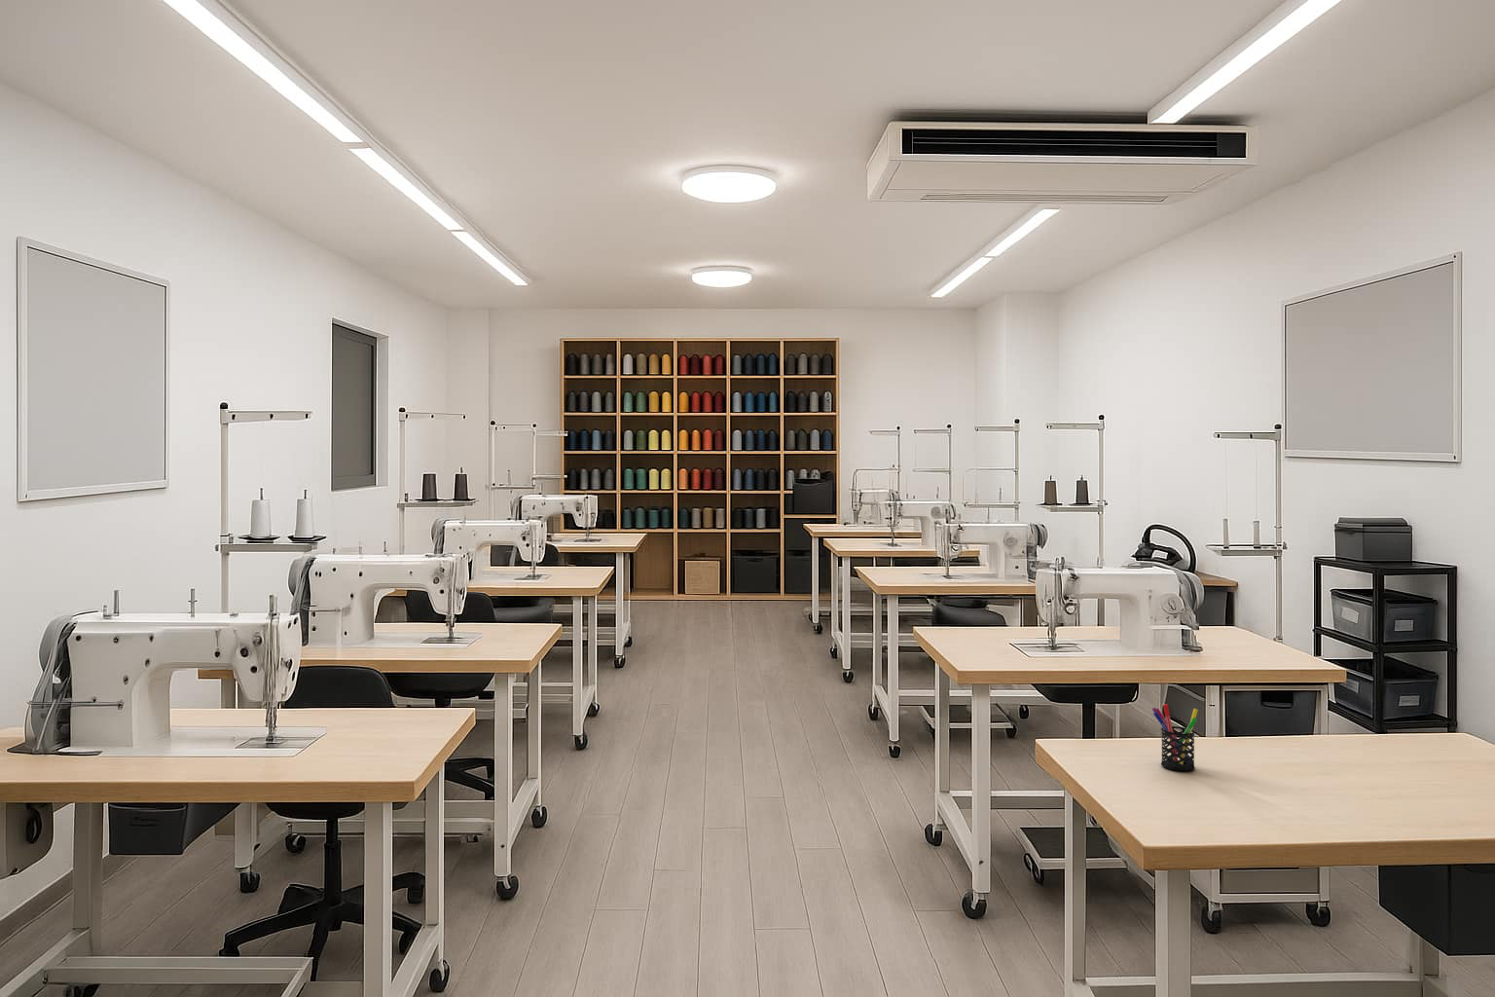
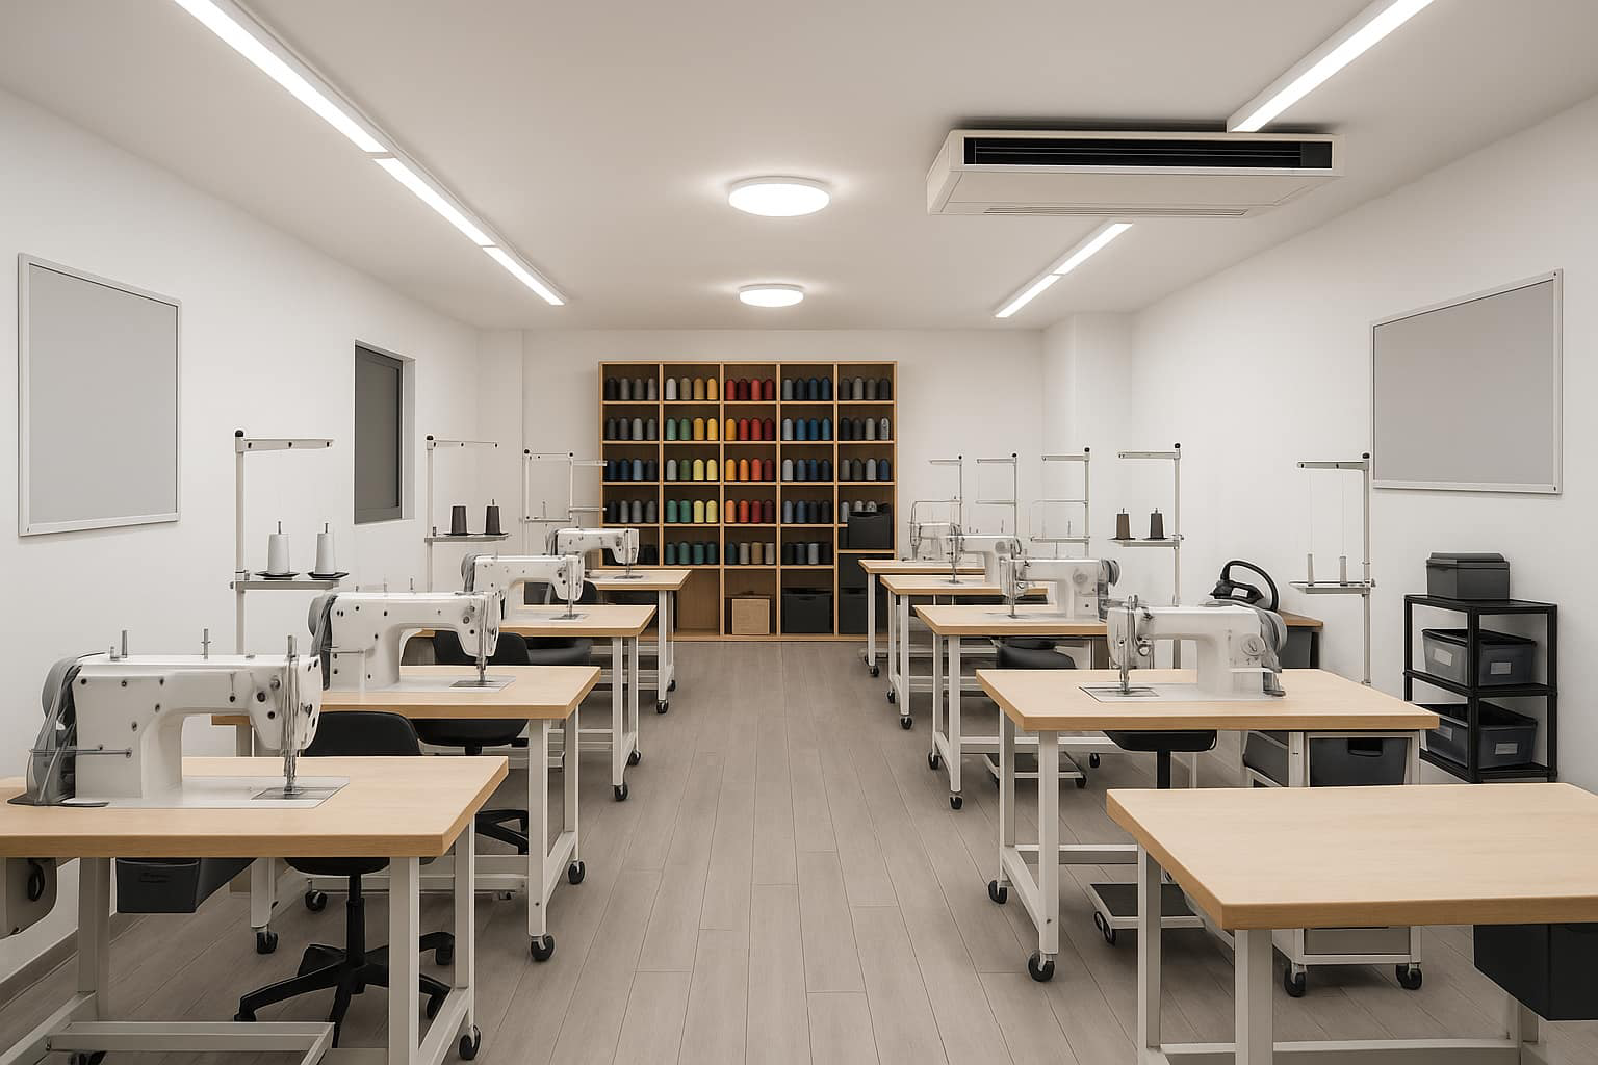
- pen holder (1179, 736)
